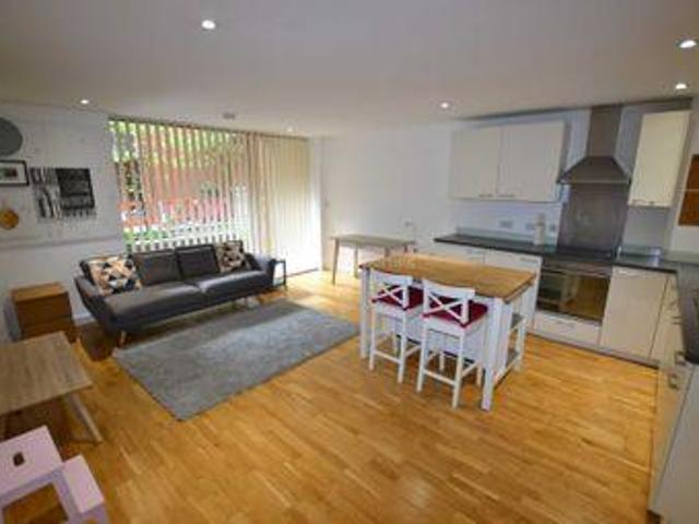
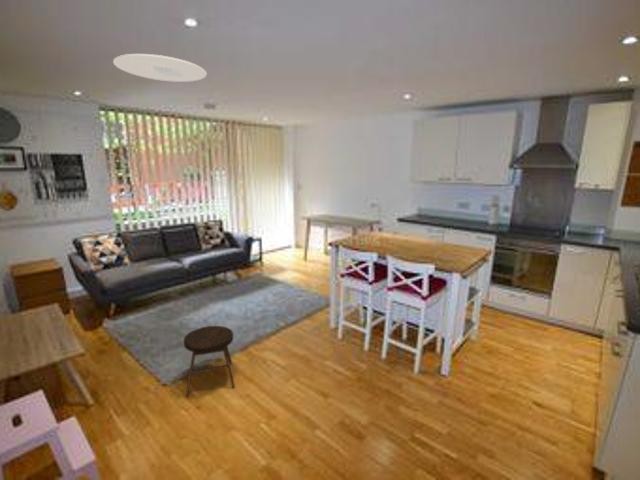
+ stool (208, 353)
+ ceiling light (162, 65)
